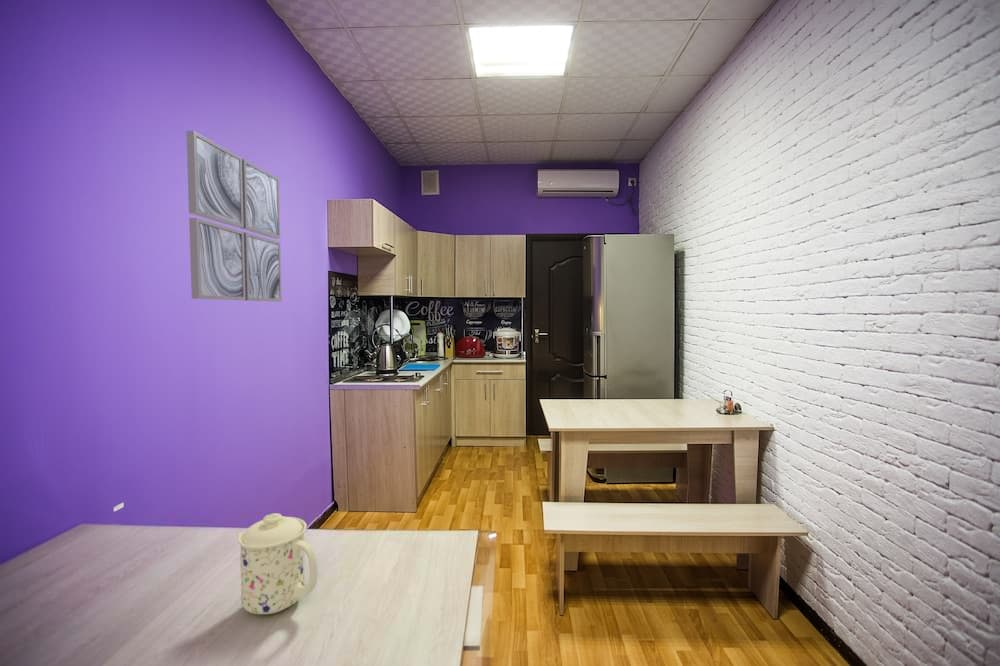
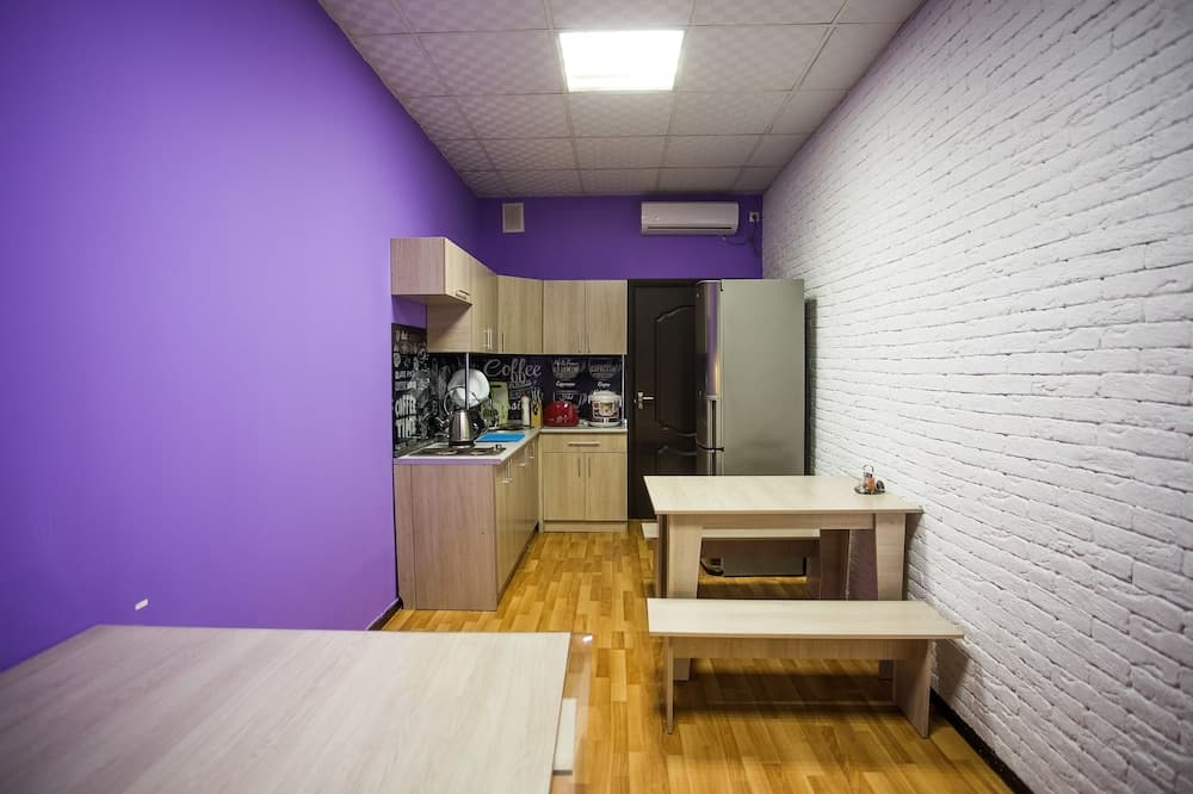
- wall art (241, 228)
- mug (277, 561)
